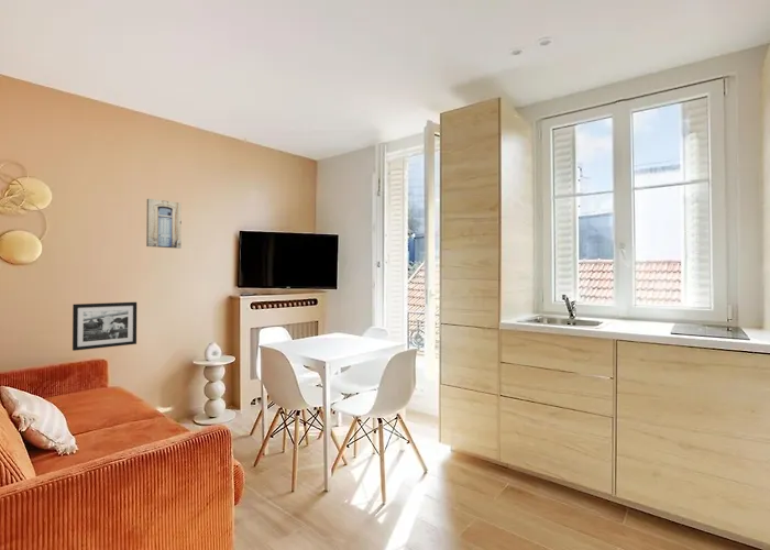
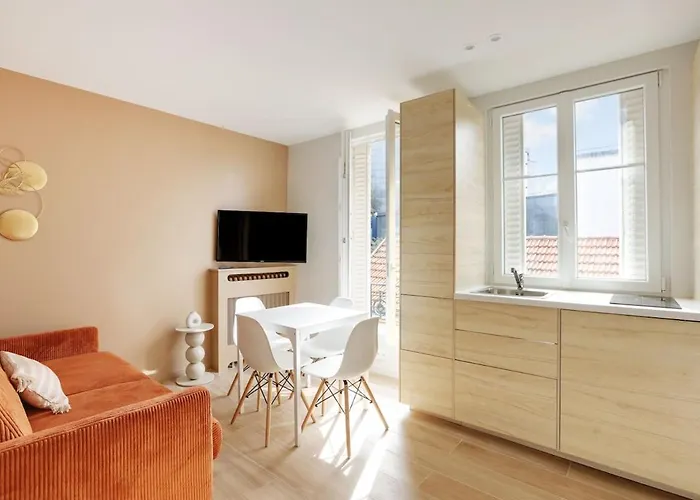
- wall art (164, 223)
- picture frame (106, 324)
